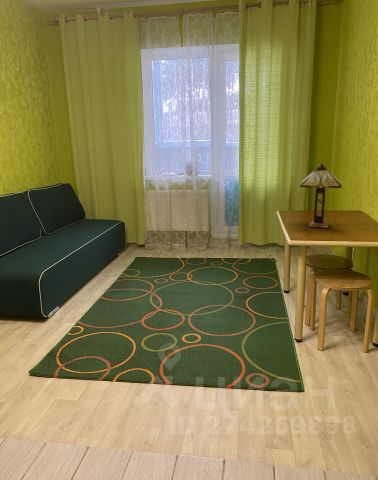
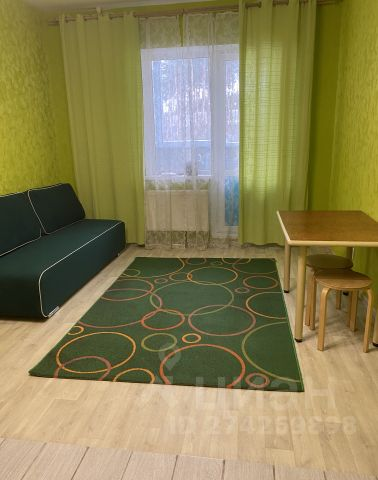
- table lamp (319, 193)
